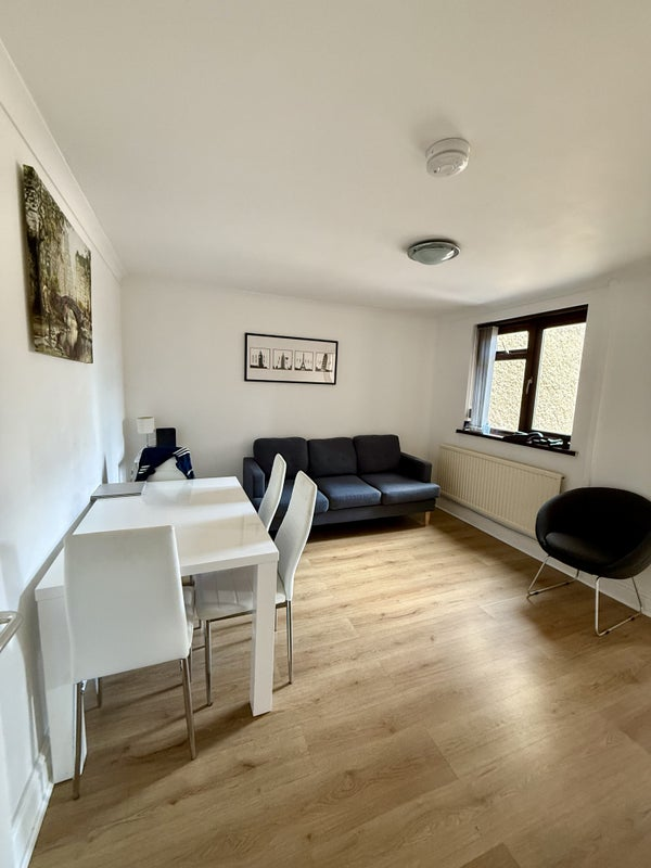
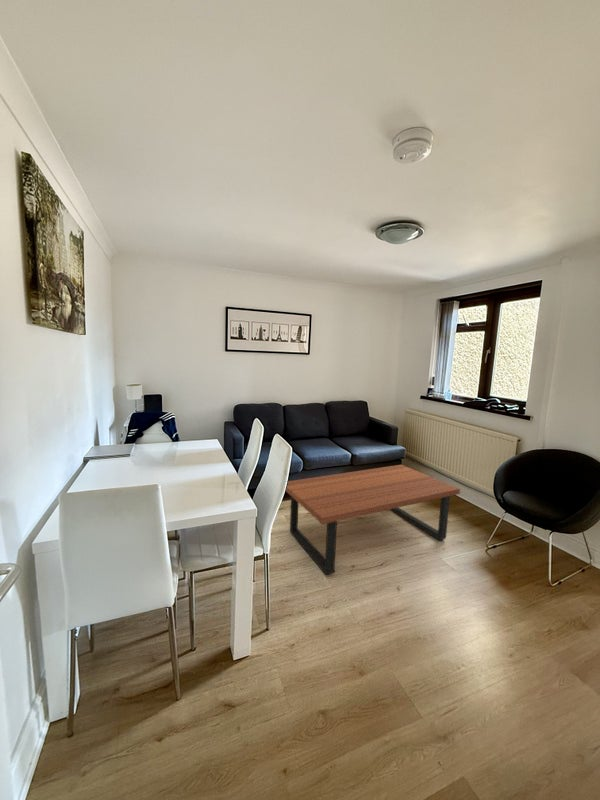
+ coffee table (369, 511)
